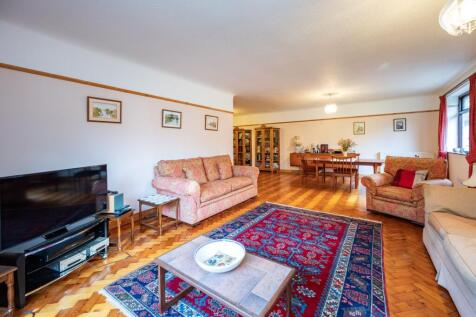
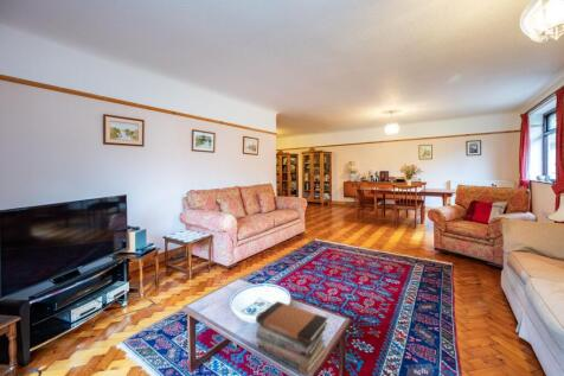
+ book stack (290, 332)
